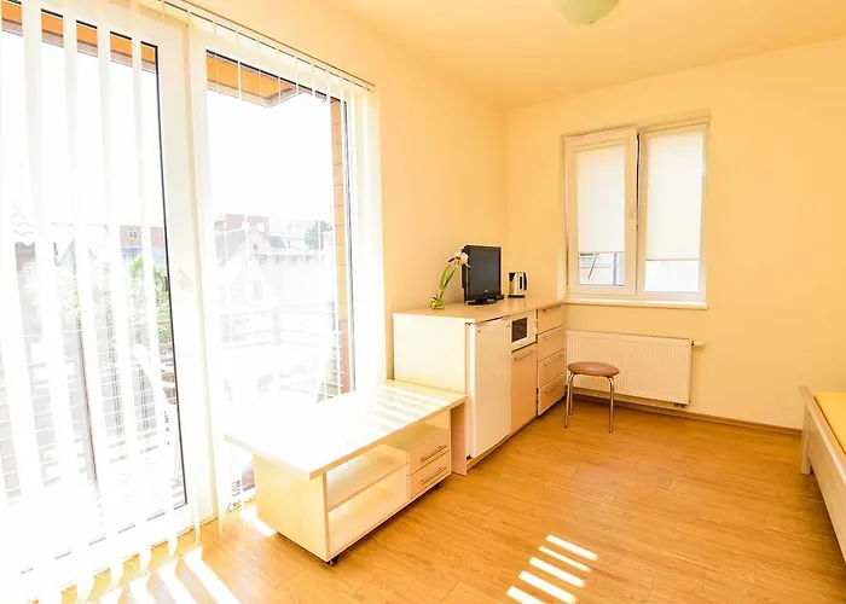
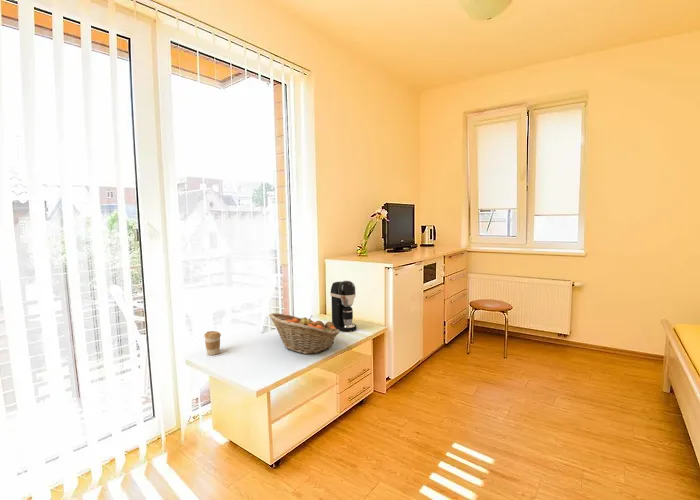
+ fruit basket (304, 329)
+ coffee cup (212, 342)
+ coffee maker (343, 304)
